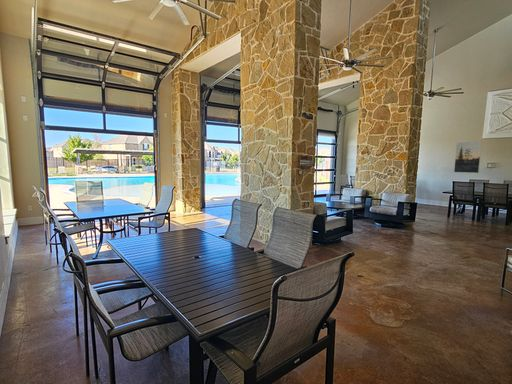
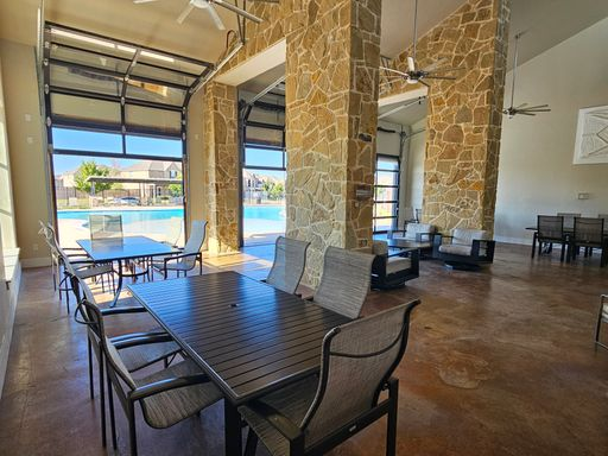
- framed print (467, 157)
